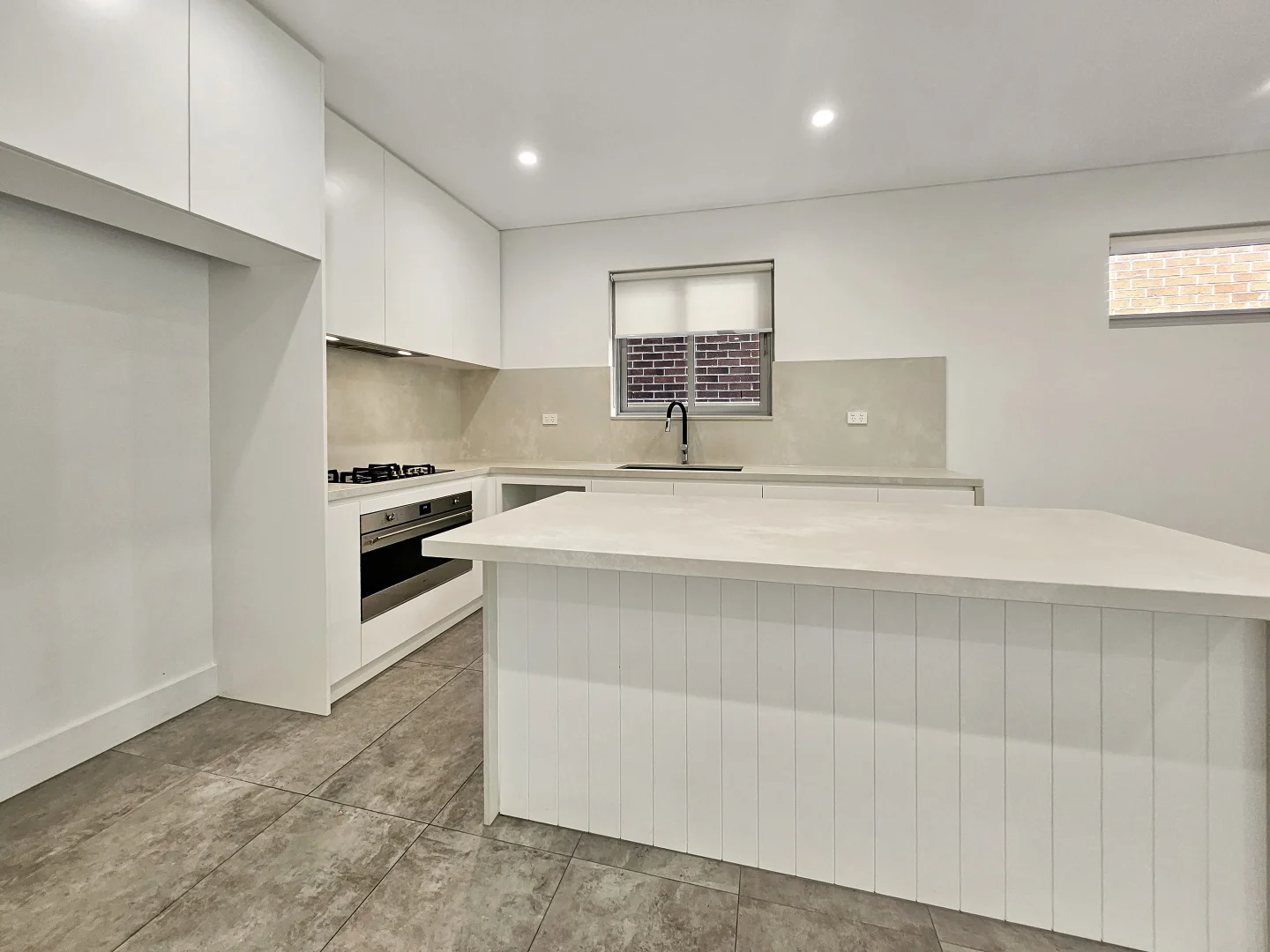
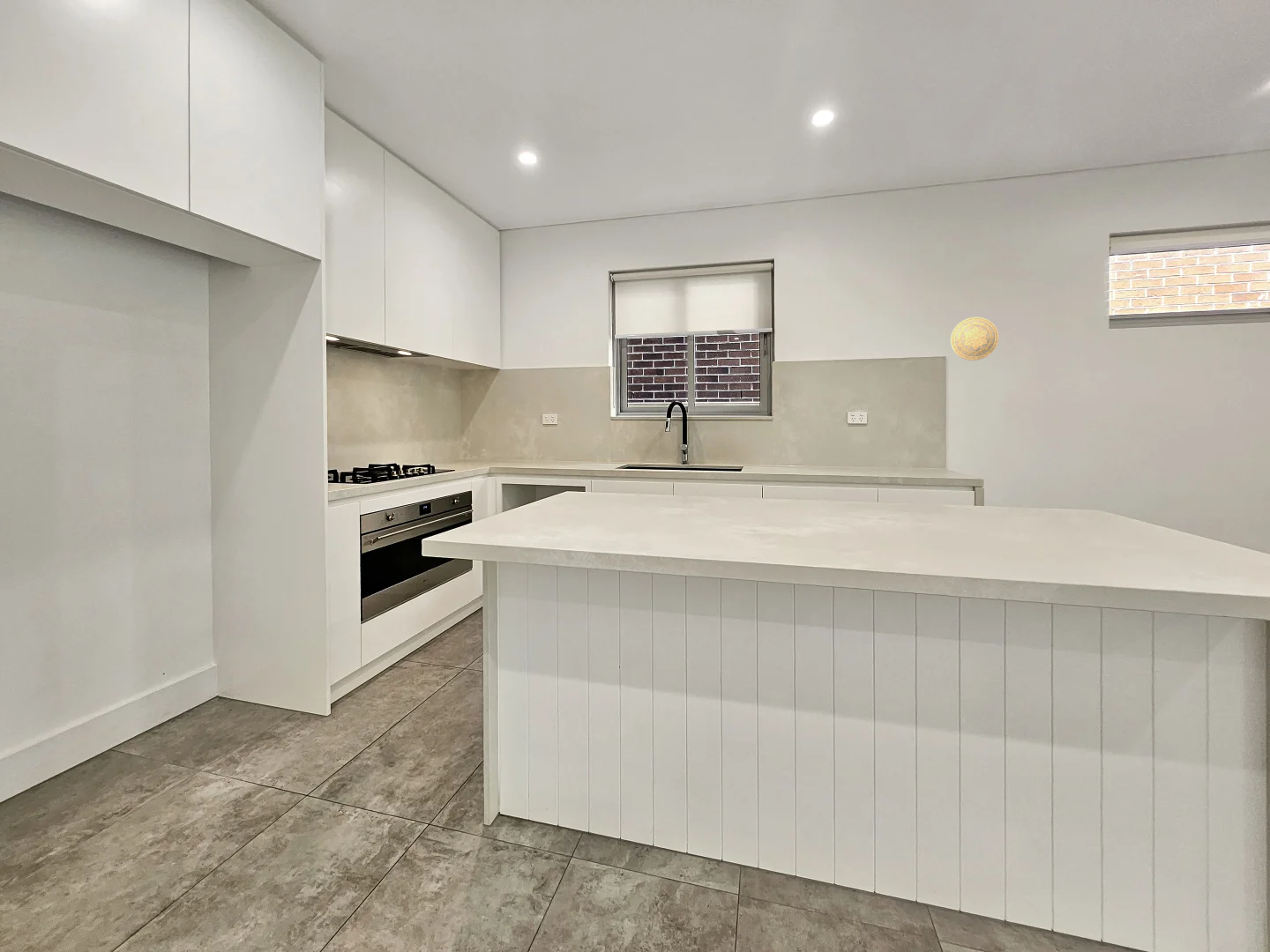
+ decorative plate (975, 338)
